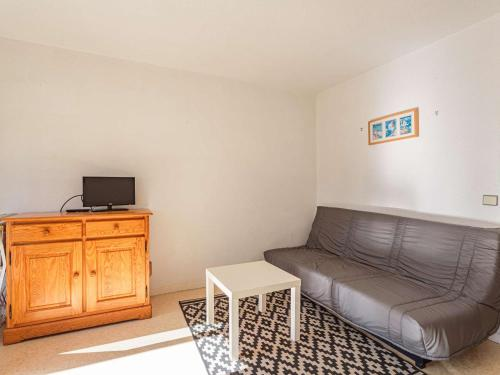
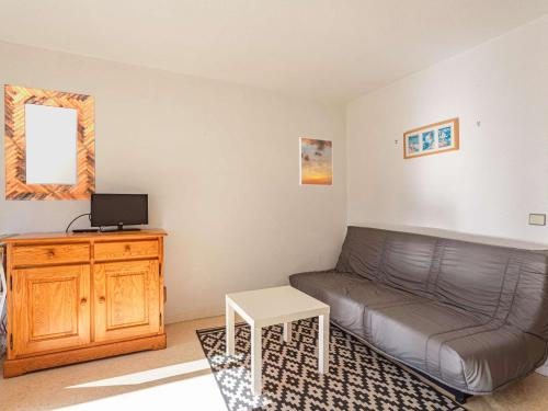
+ home mirror (52, 145)
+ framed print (316, 162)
